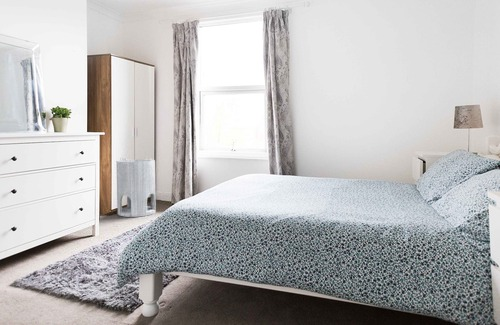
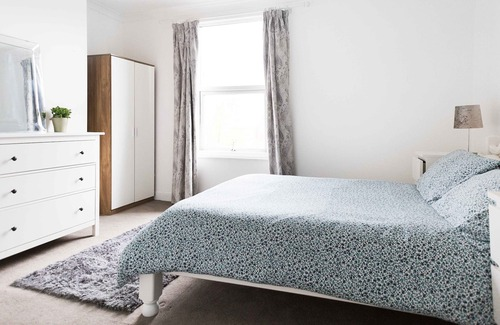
- cylinder (136, 185)
